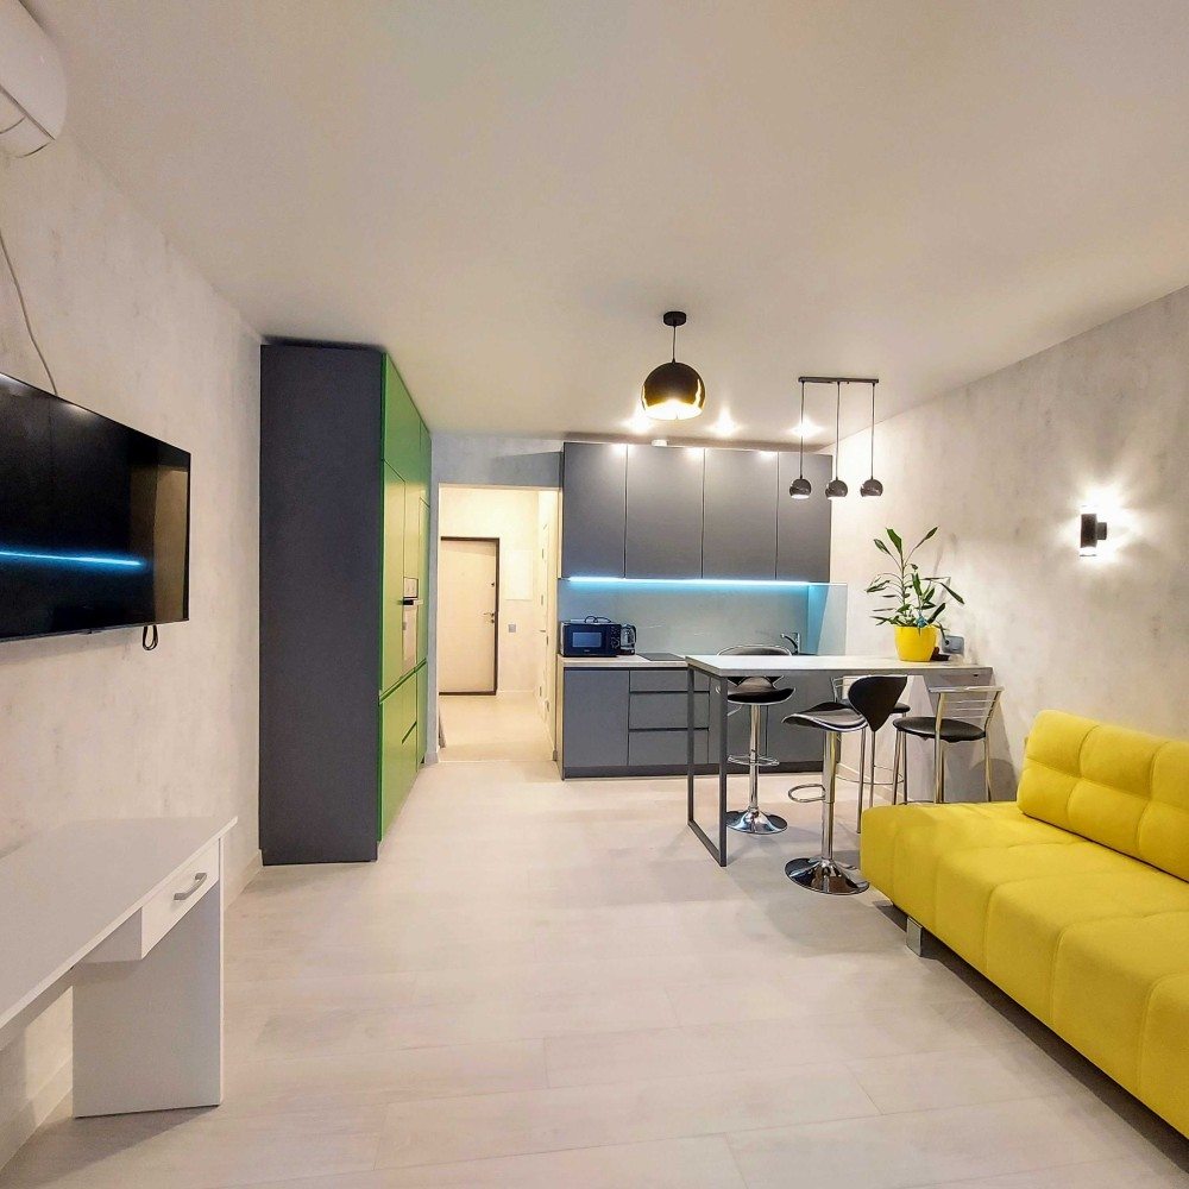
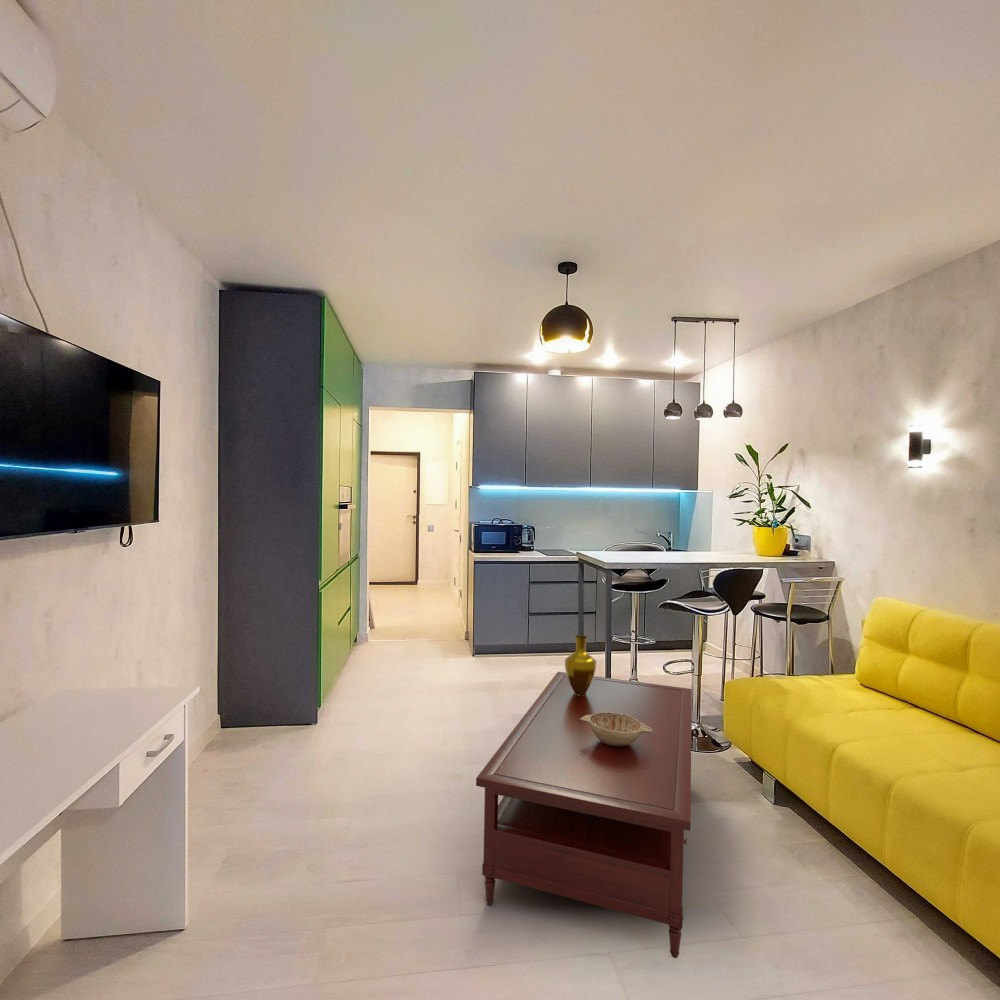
+ coffee table (603, 778)
+ decorative bowl (615, 730)
+ vase (580, 664)
